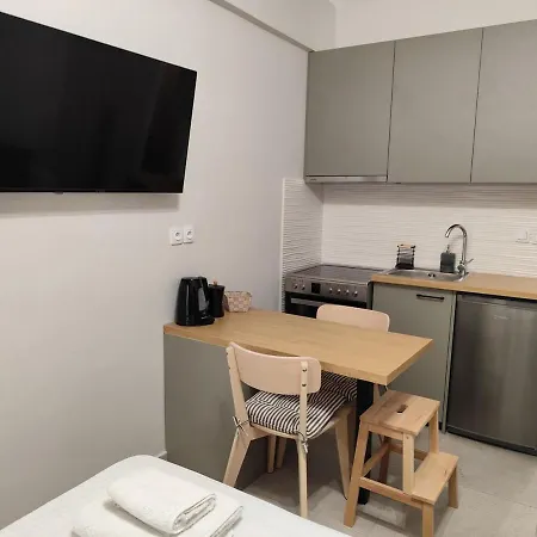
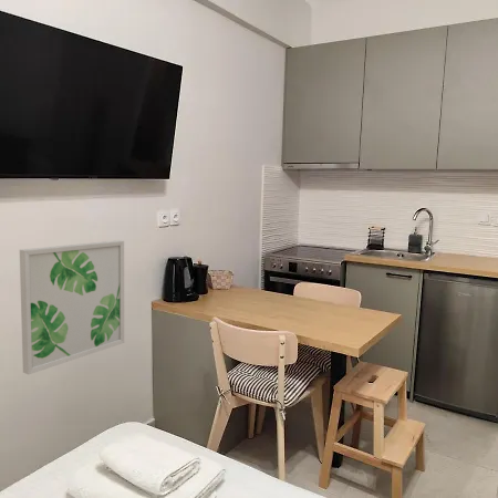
+ wall art (77, 301)
